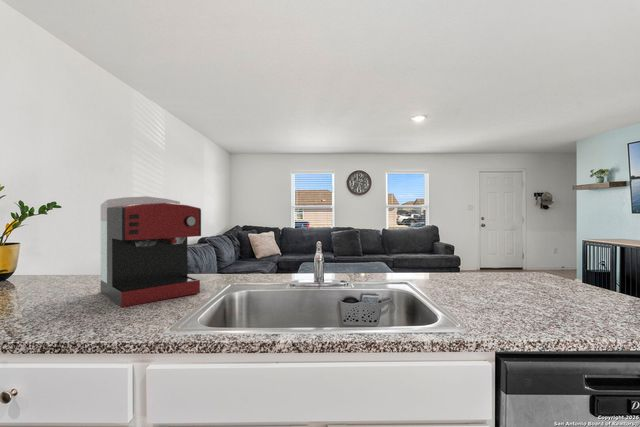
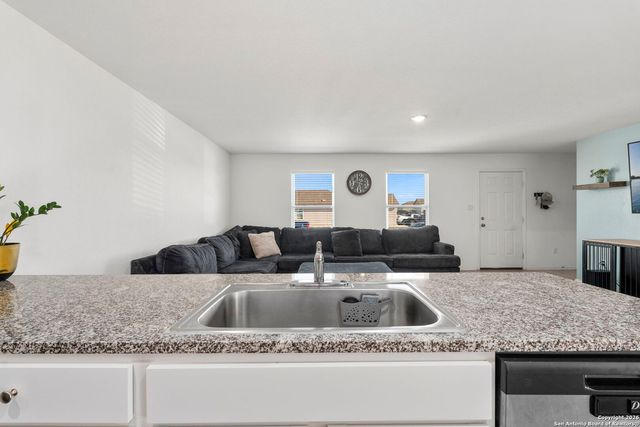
- coffee maker (154, 244)
